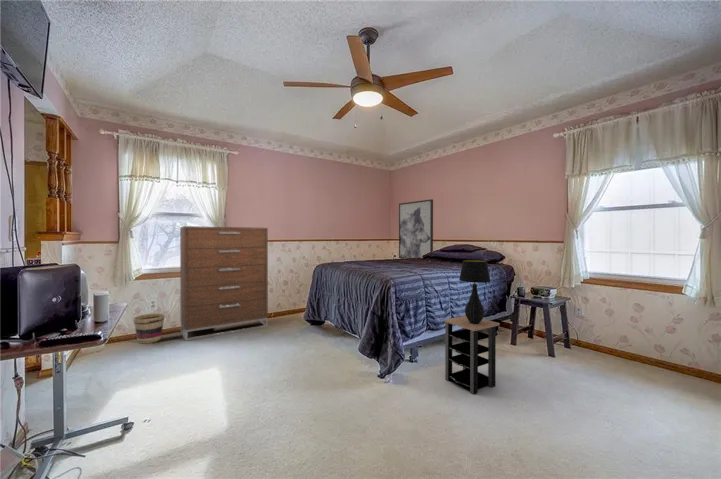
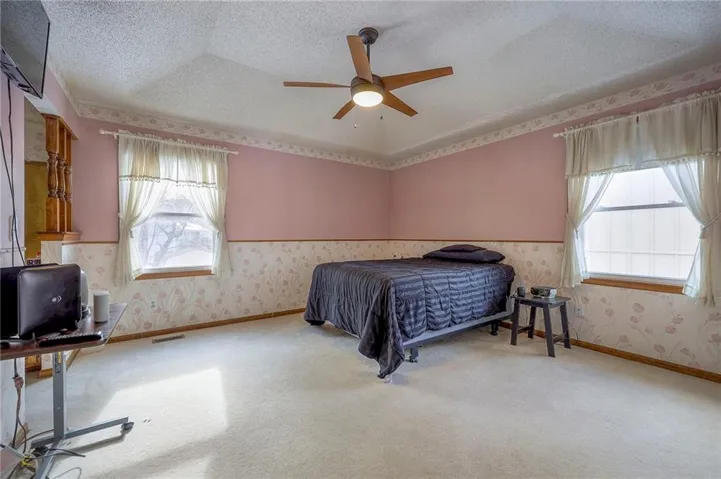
- side table (470, 352)
- dresser (225, 278)
- basket (149, 328)
- table lamp (474, 291)
- wall art (415, 231)
